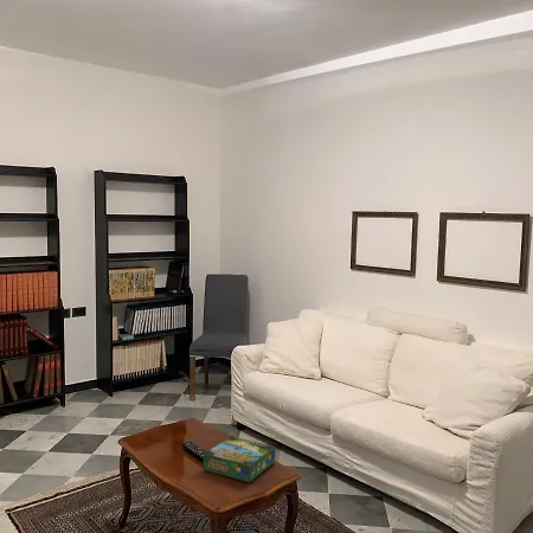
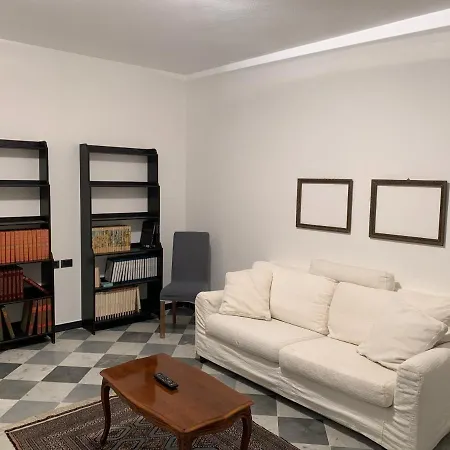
- board game (239, 457)
